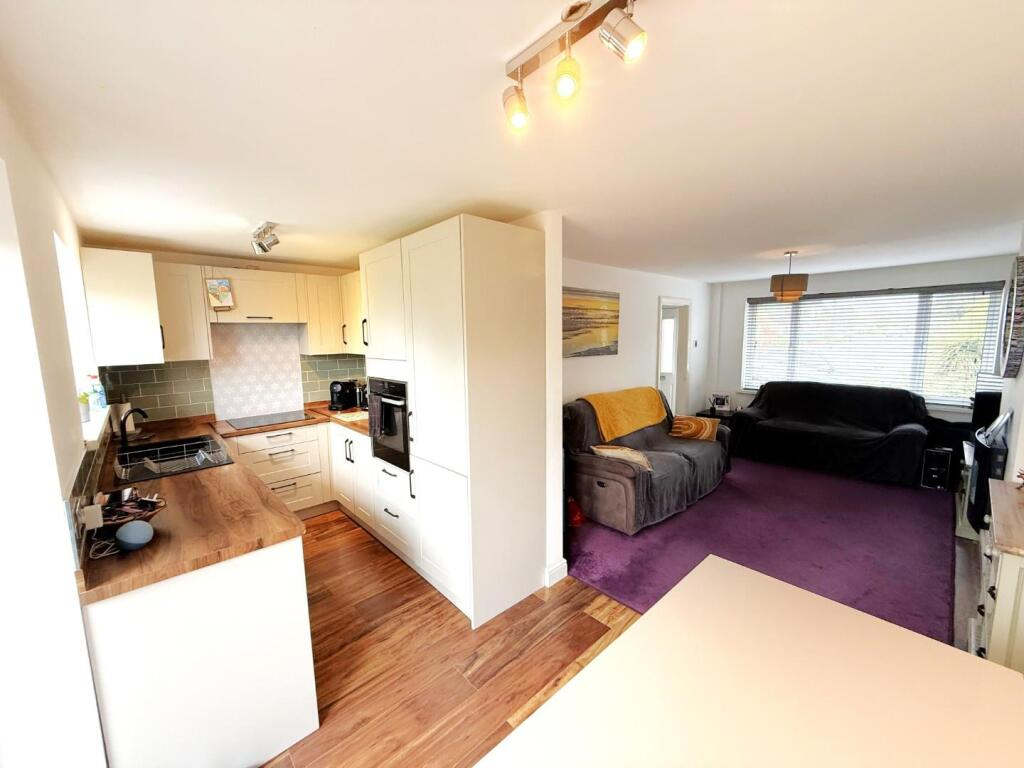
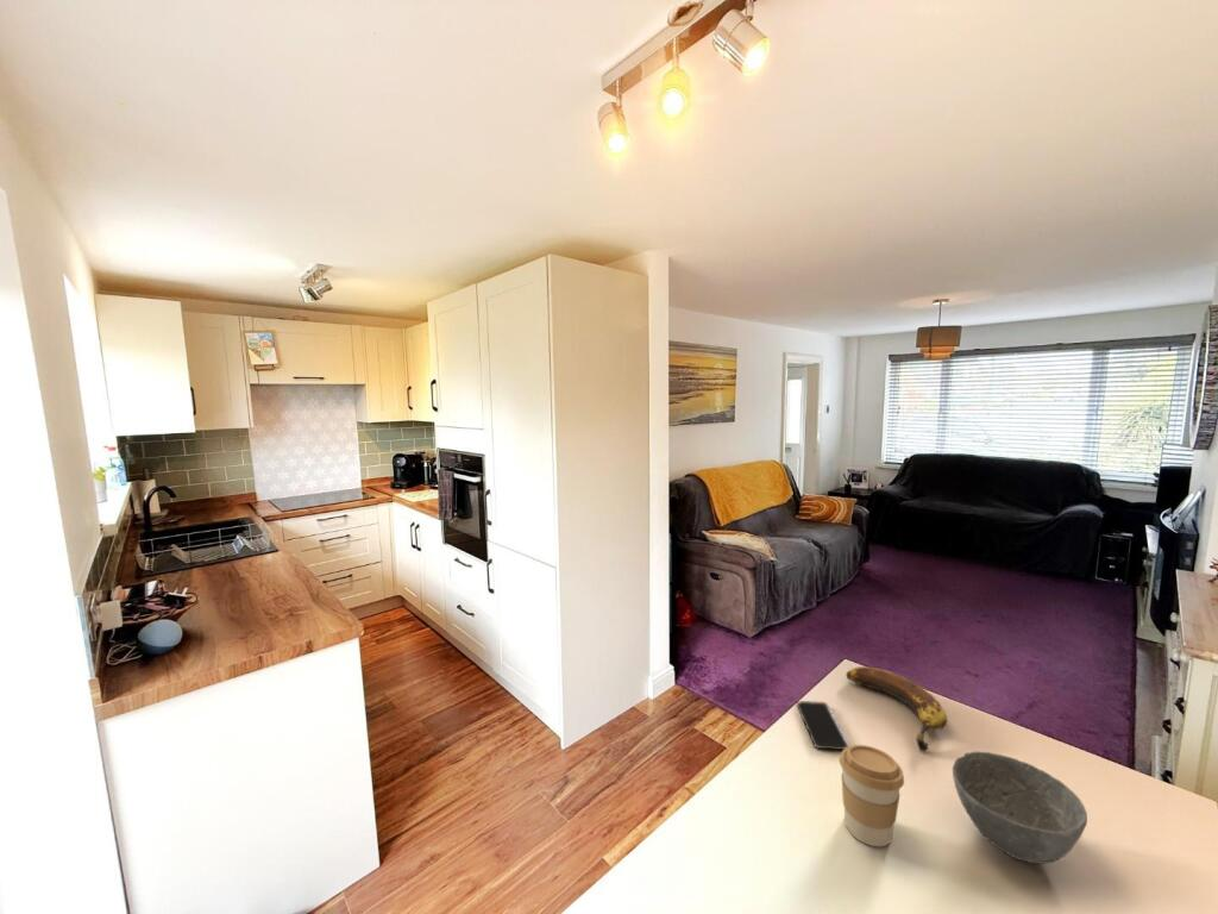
+ smartphone (821, 724)
+ bowl (1012, 815)
+ coffee cup (869, 791)
+ banana (897, 697)
